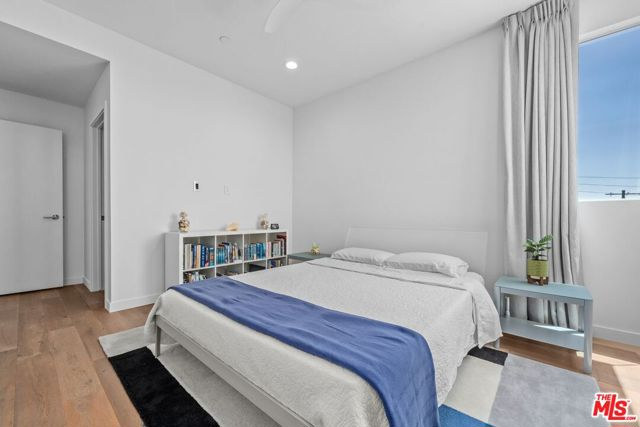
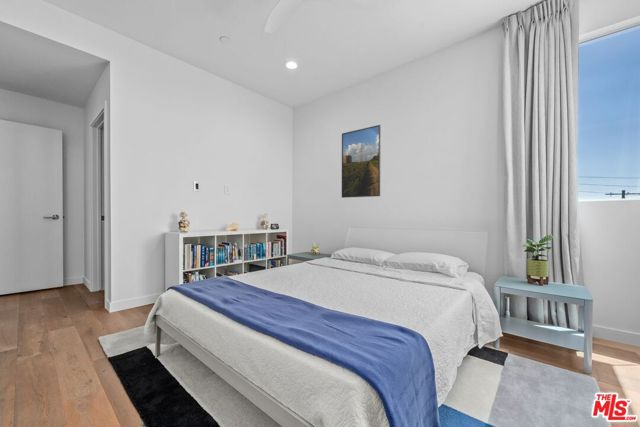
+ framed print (360, 163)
